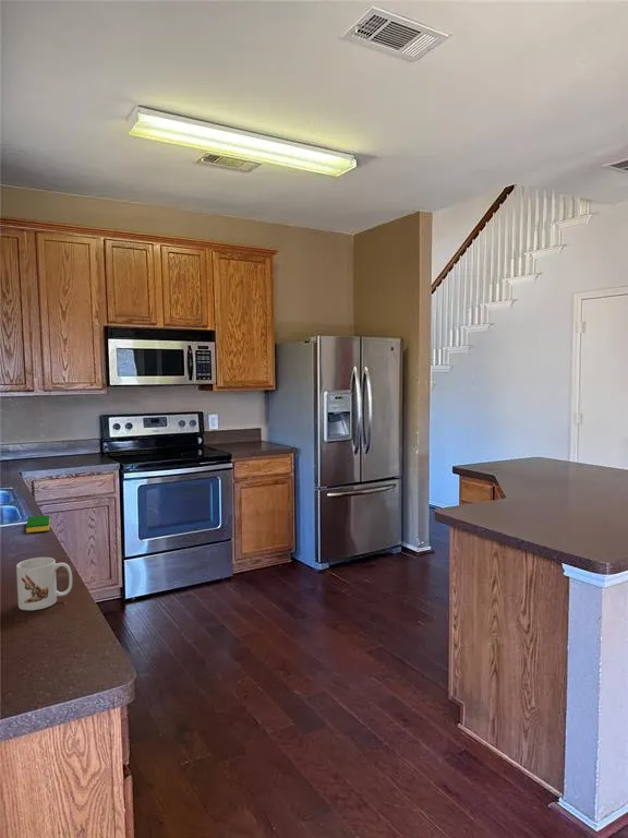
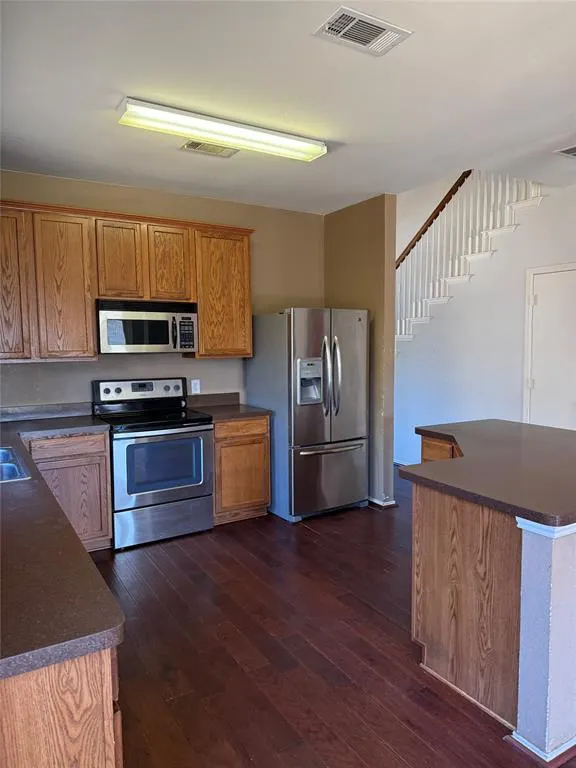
- mug (45, 582)
- dish sponge (38, 523)
